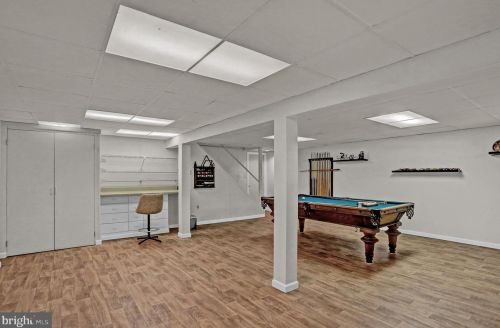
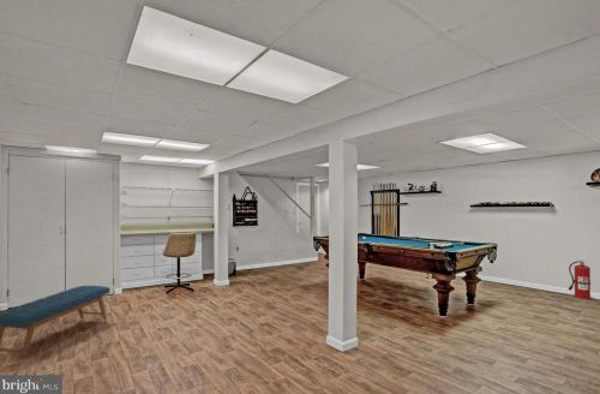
+ bench (56, 316)
+ fire extinguisher (578, 277)
